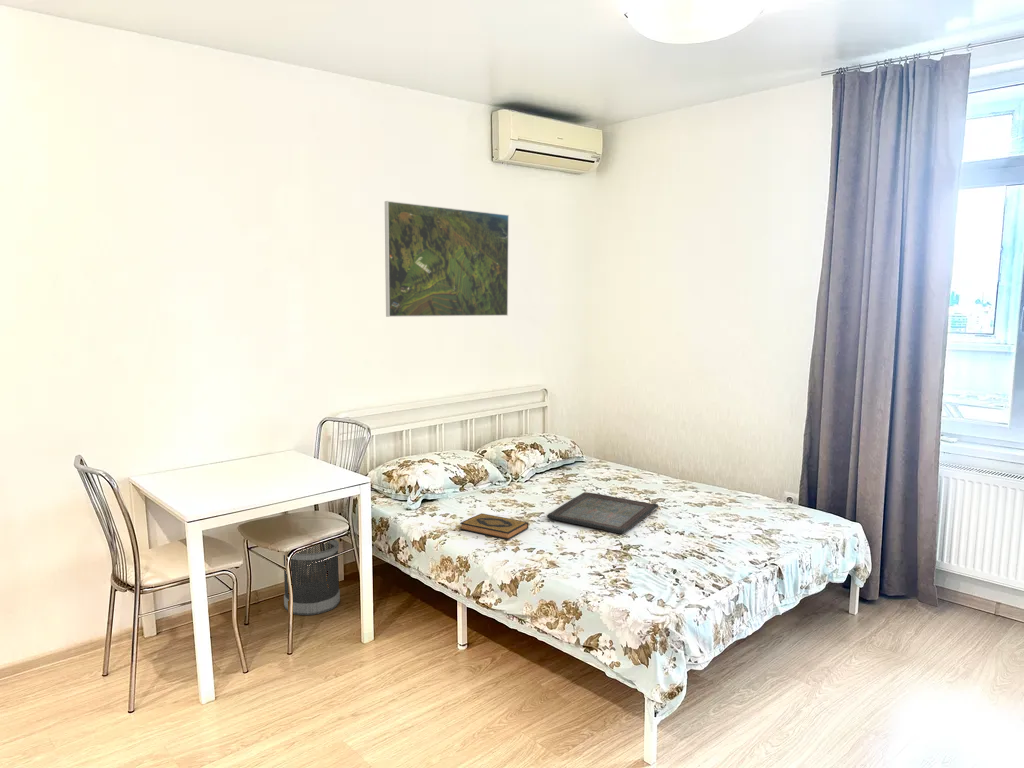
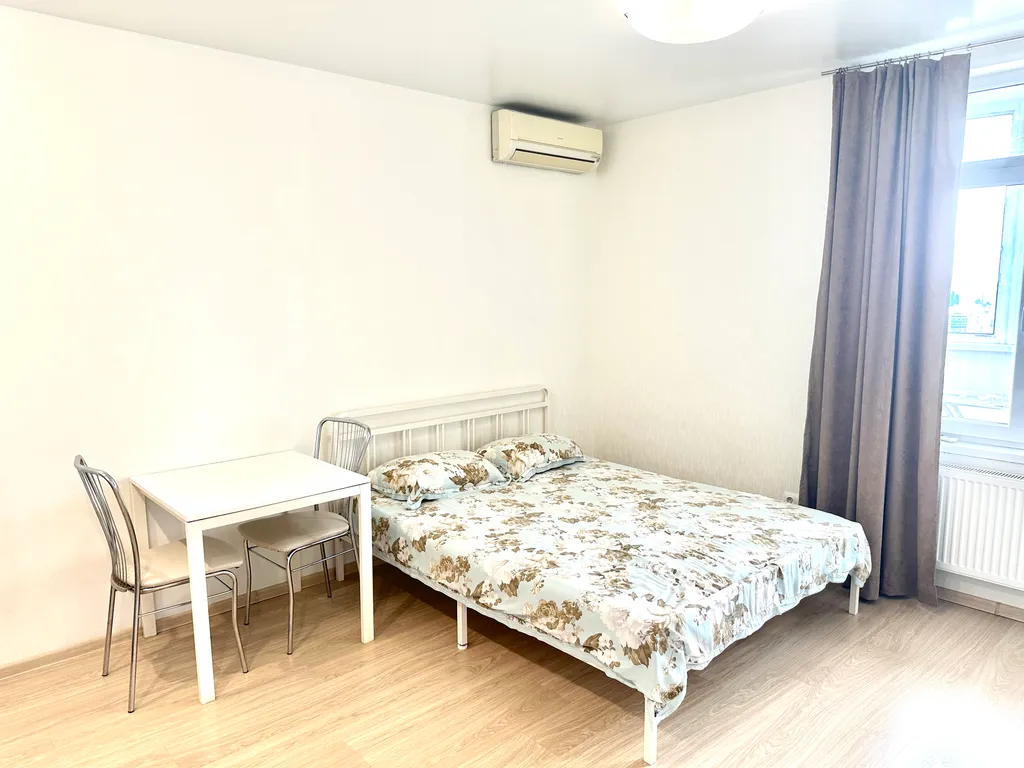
- wastebasket (311, 574)
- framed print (450, 262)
- serving tray (602, 510)
- hardback book (494, 525)
